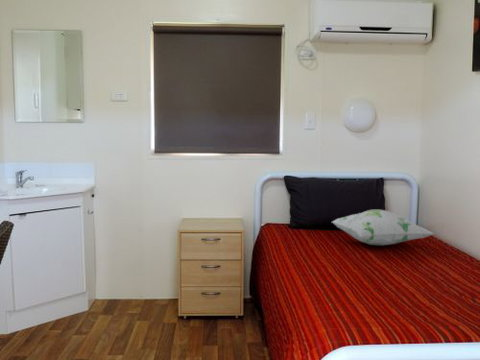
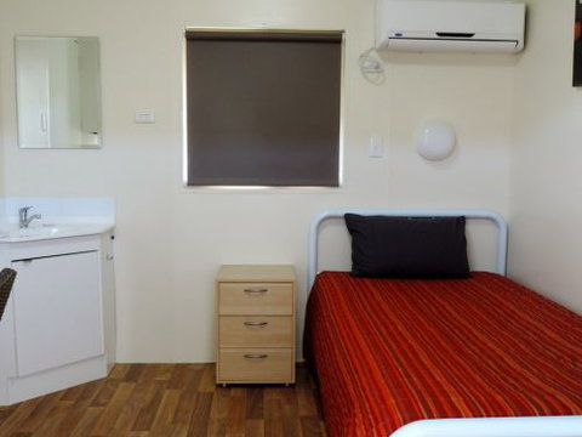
- decorative pillow (379, 227)
